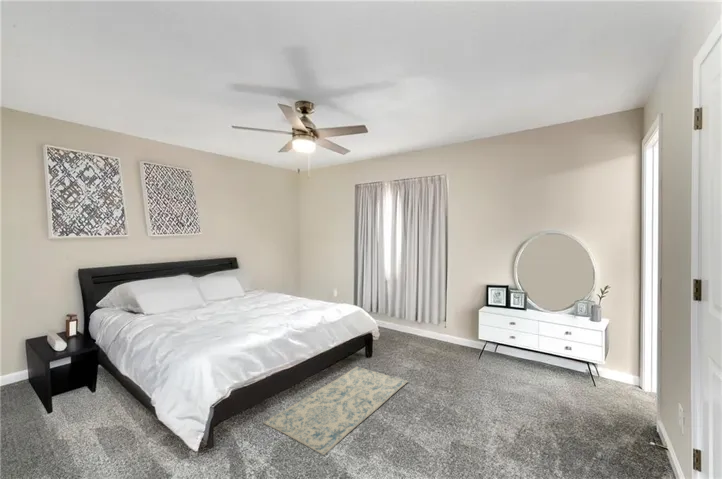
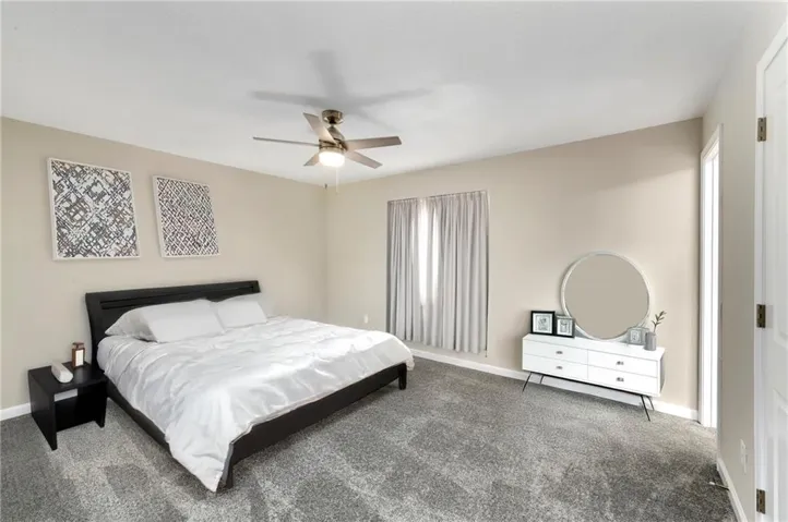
- rug (344, 399)
